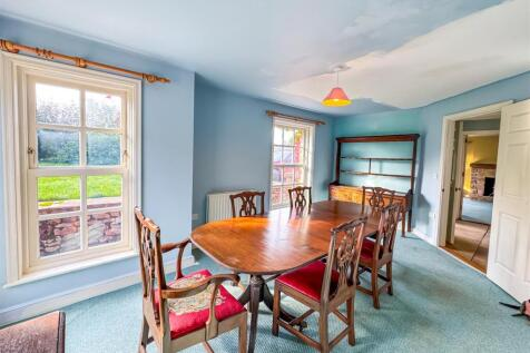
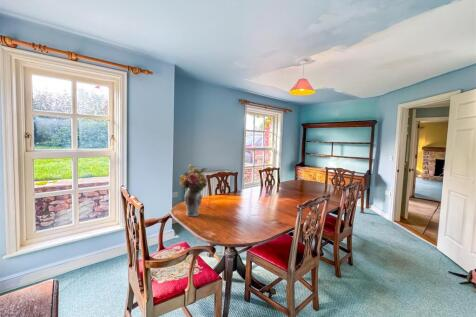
+ flower arrangement (192, 189)
